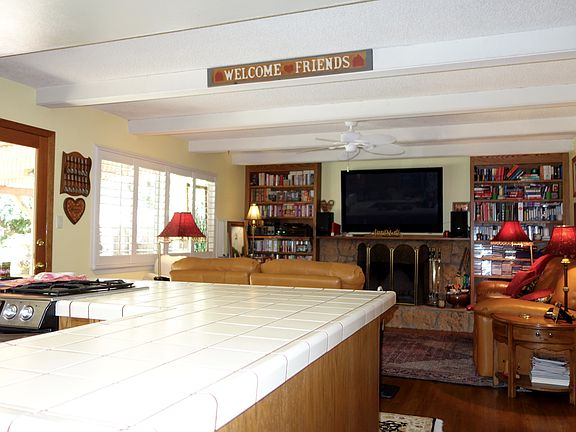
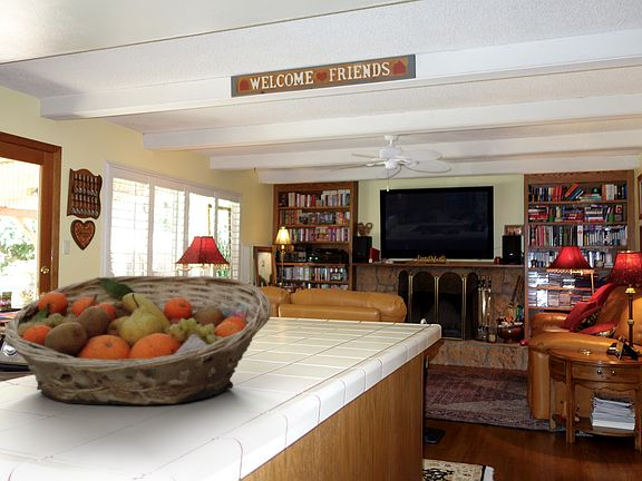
+ fruit basket (143, 331)
